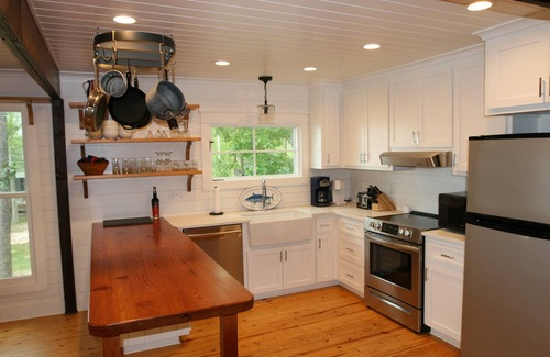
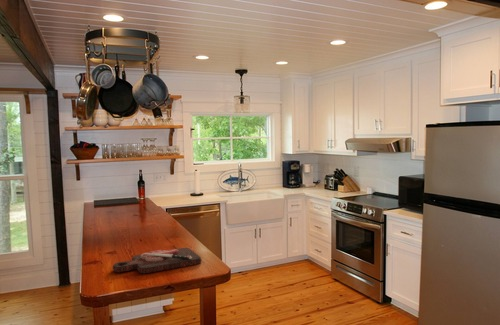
+ cutting board (156, 258)
